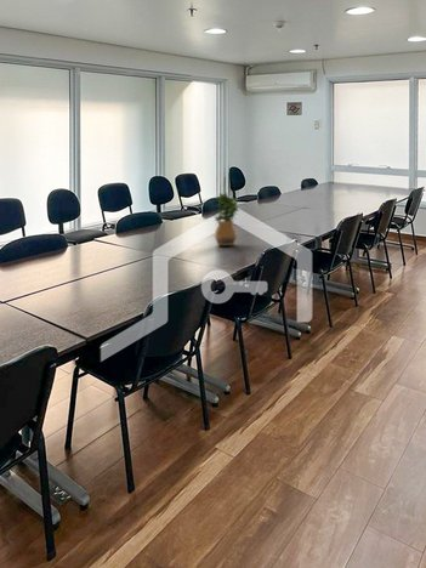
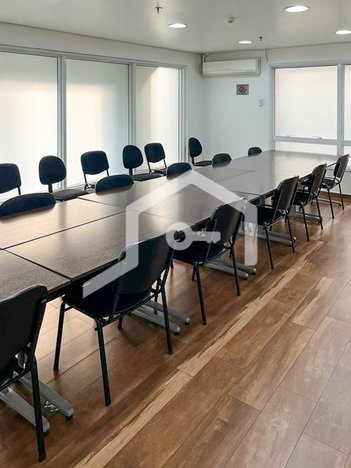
- potted plant (228, 217)
